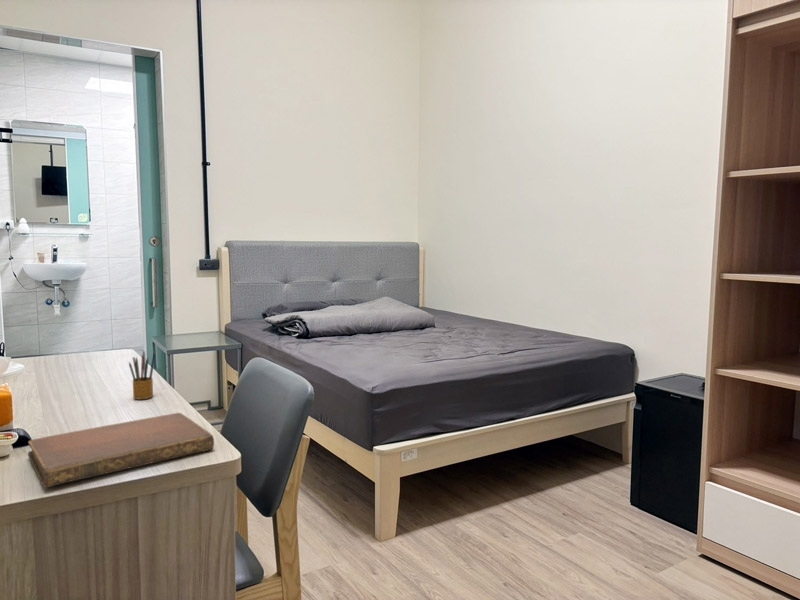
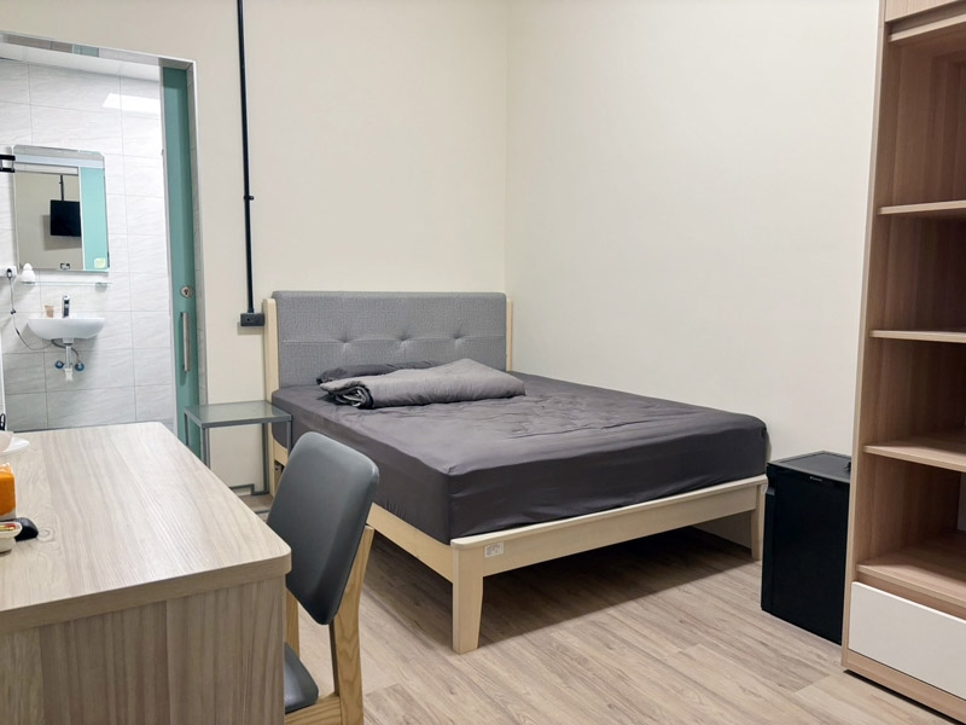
- notebook (122, 444)
- pencil box (144, 374)
